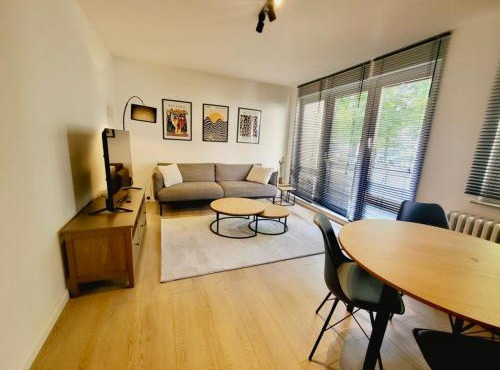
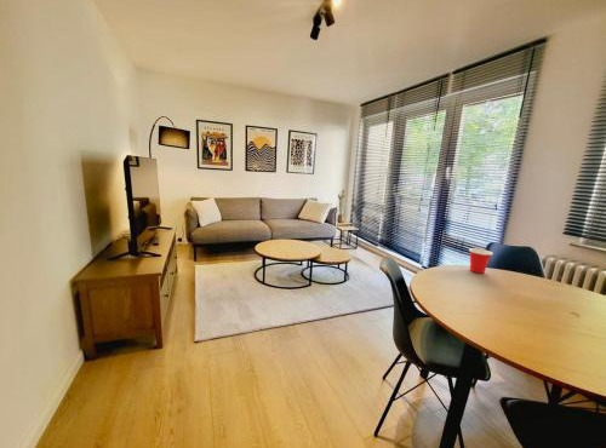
+ cup (479, 260)
